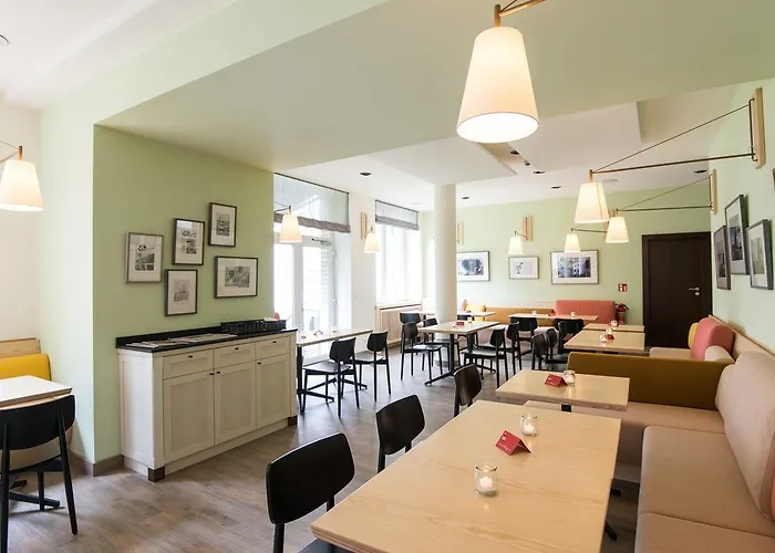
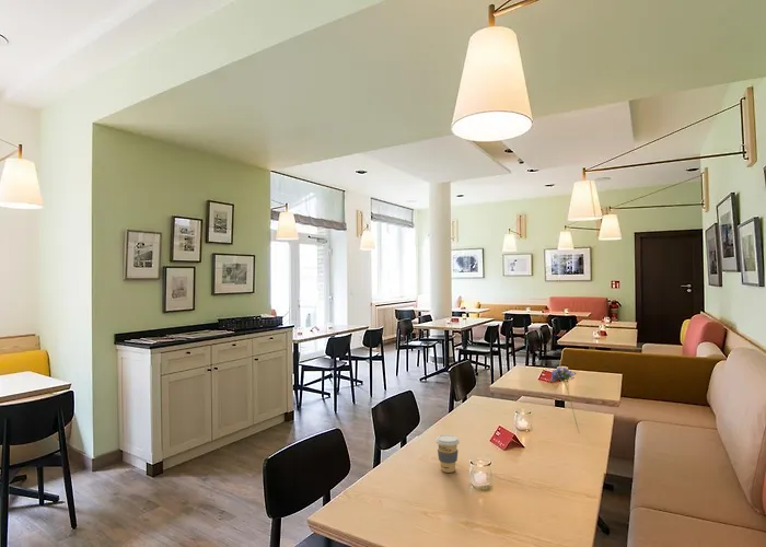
+ flower (569, 396)
+ coffee cup (448, 453)
